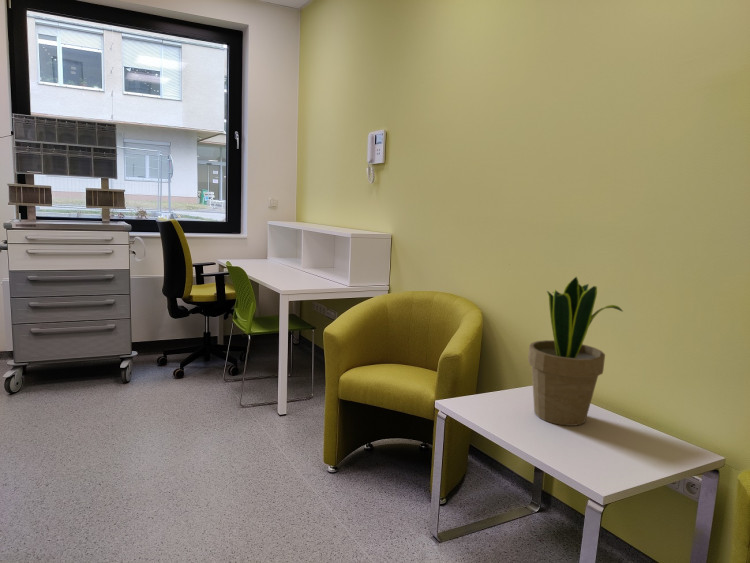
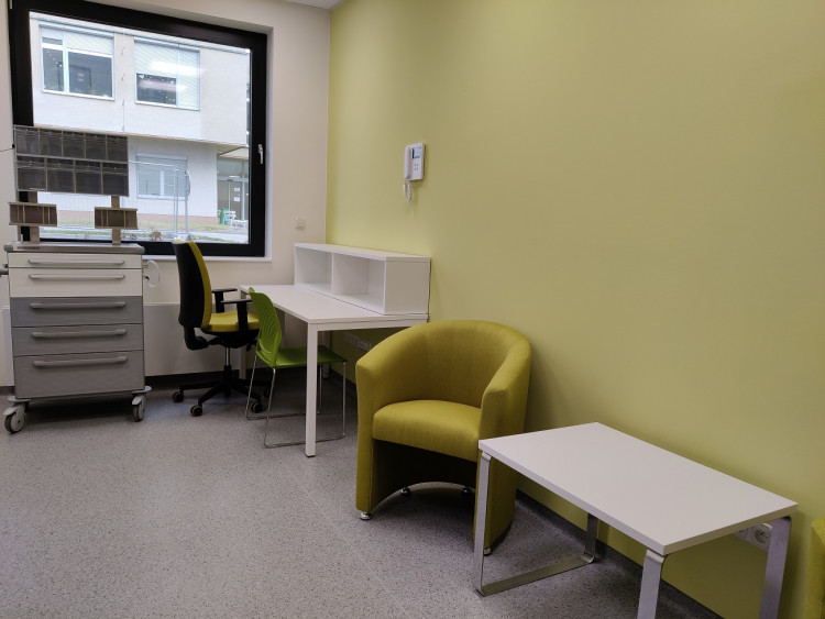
- potted plant (572, 348)
